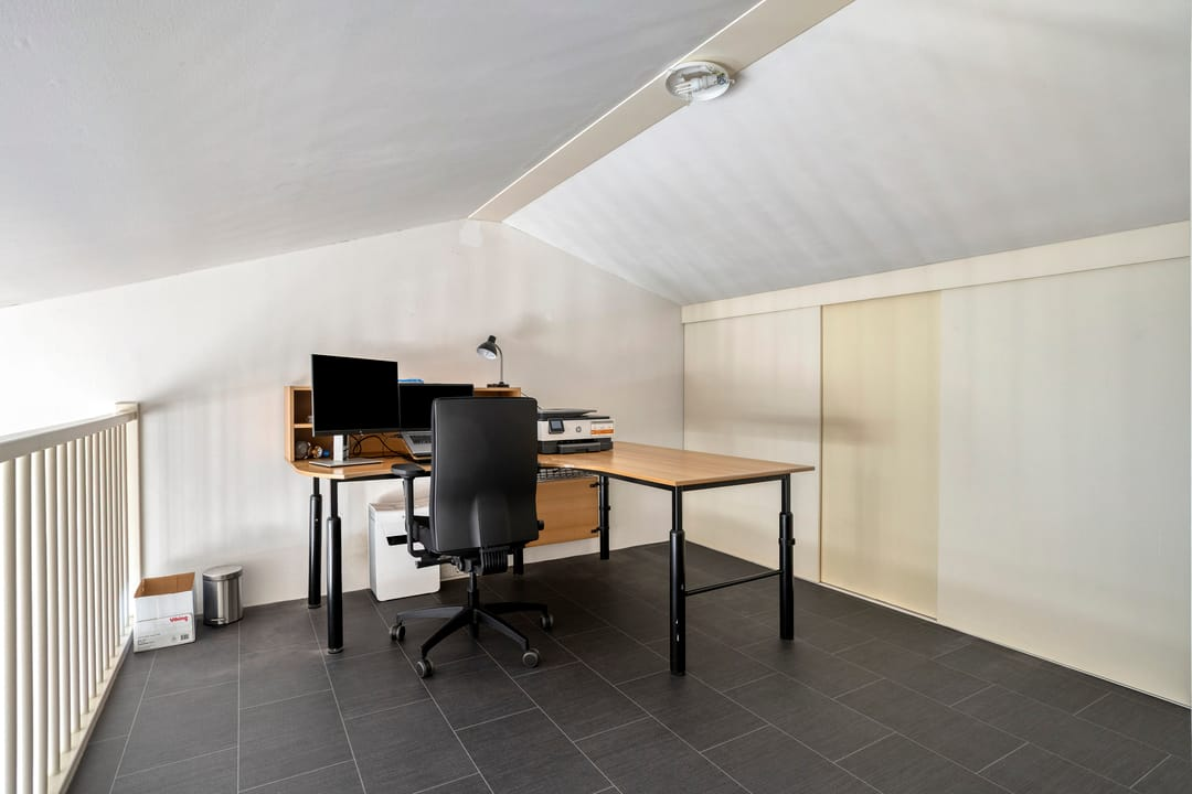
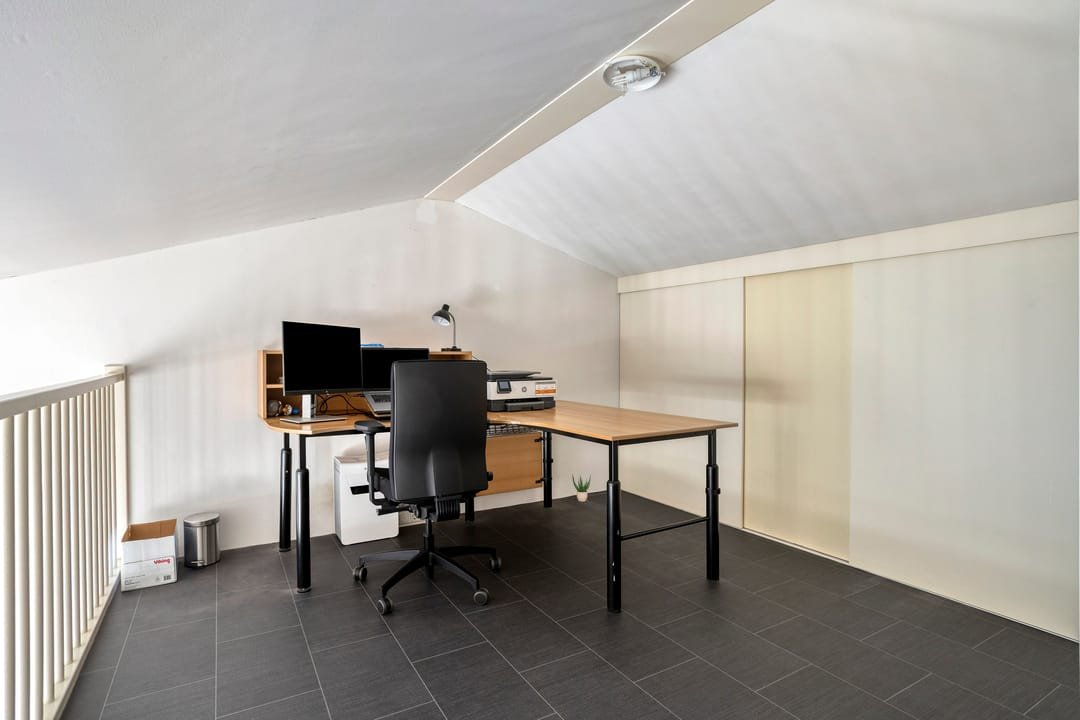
+ potted plant (581, 486)
